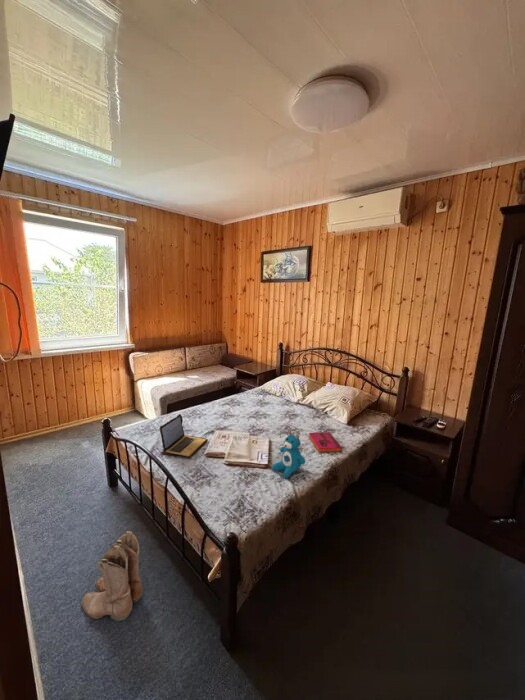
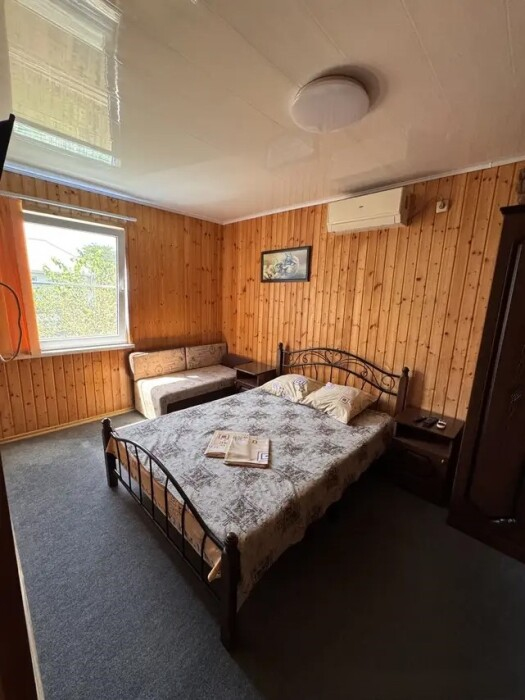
- laptop (184, 435)
- hardback book (324, 441)
- boots (110, 571)
- teddy bear (288, 452)
